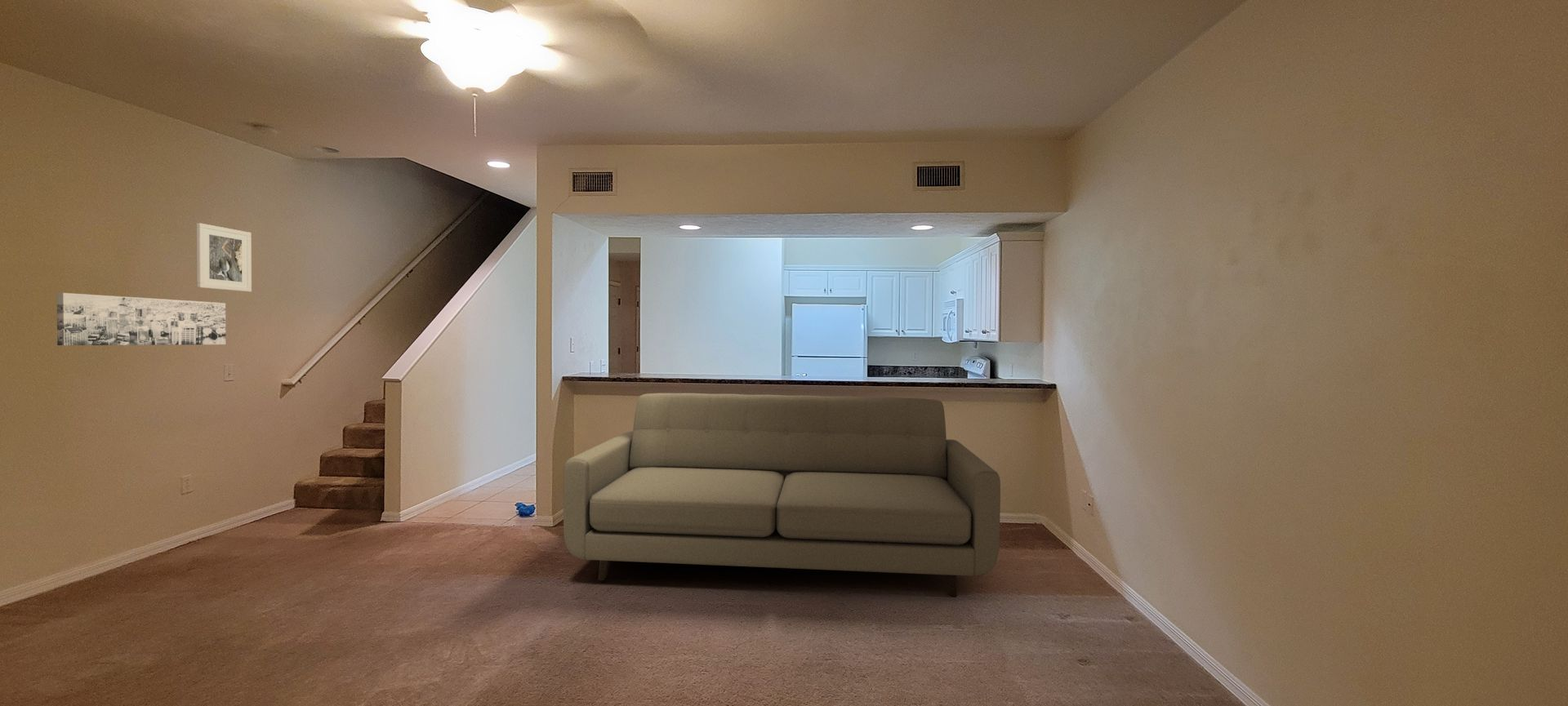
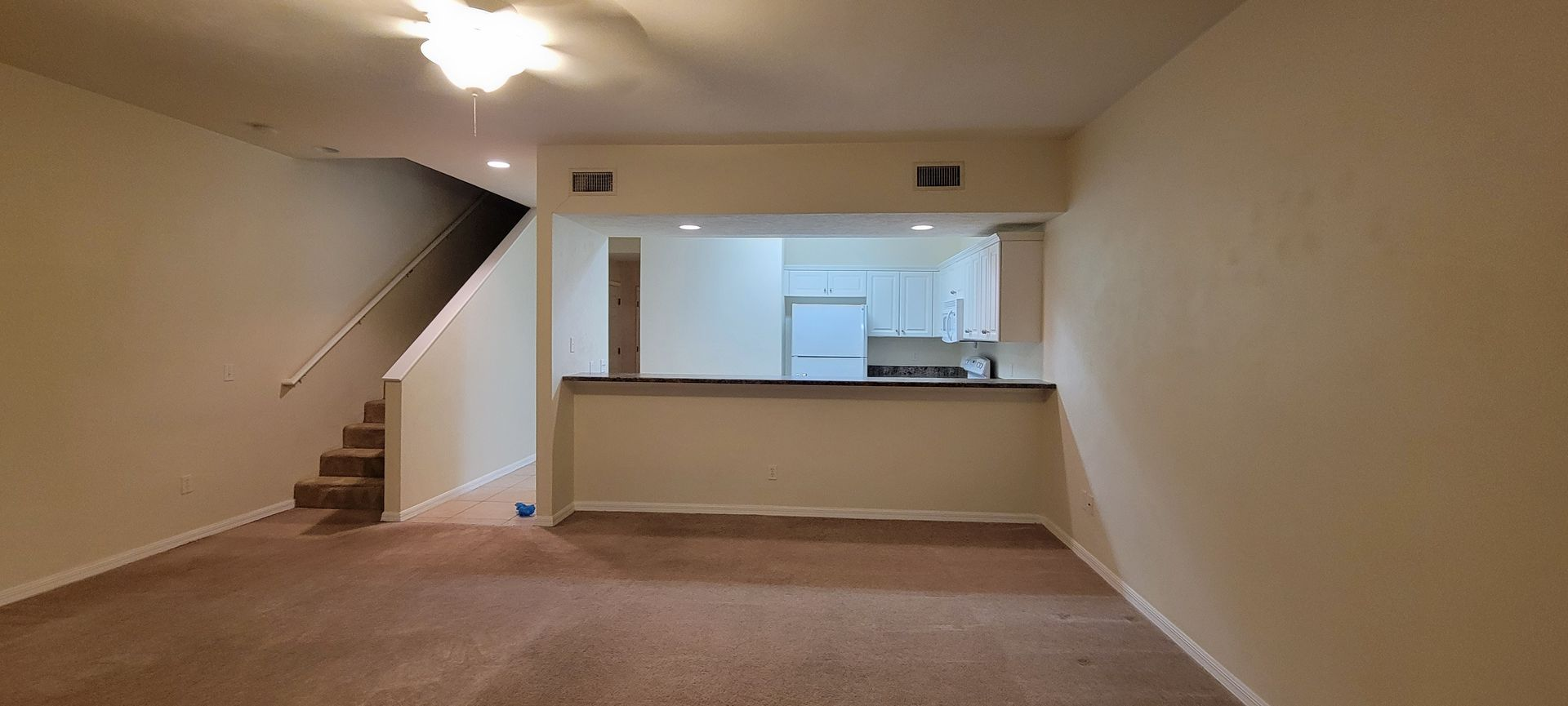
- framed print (225, 259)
- wall art (151, 322)
- sofa (782, 478)
